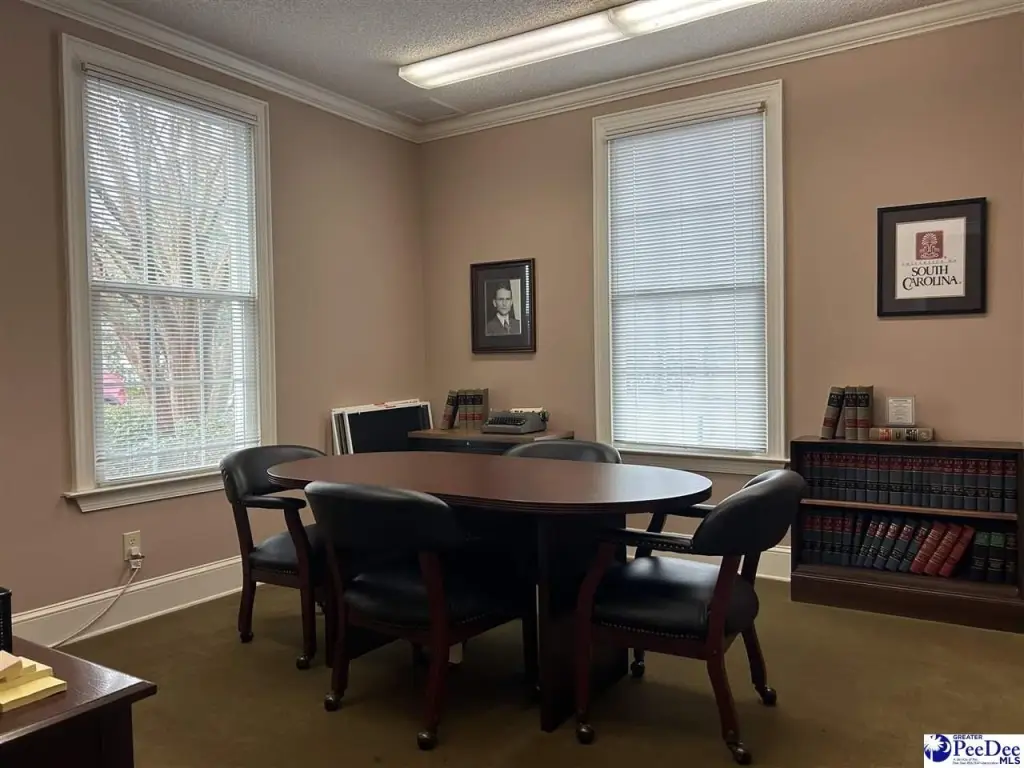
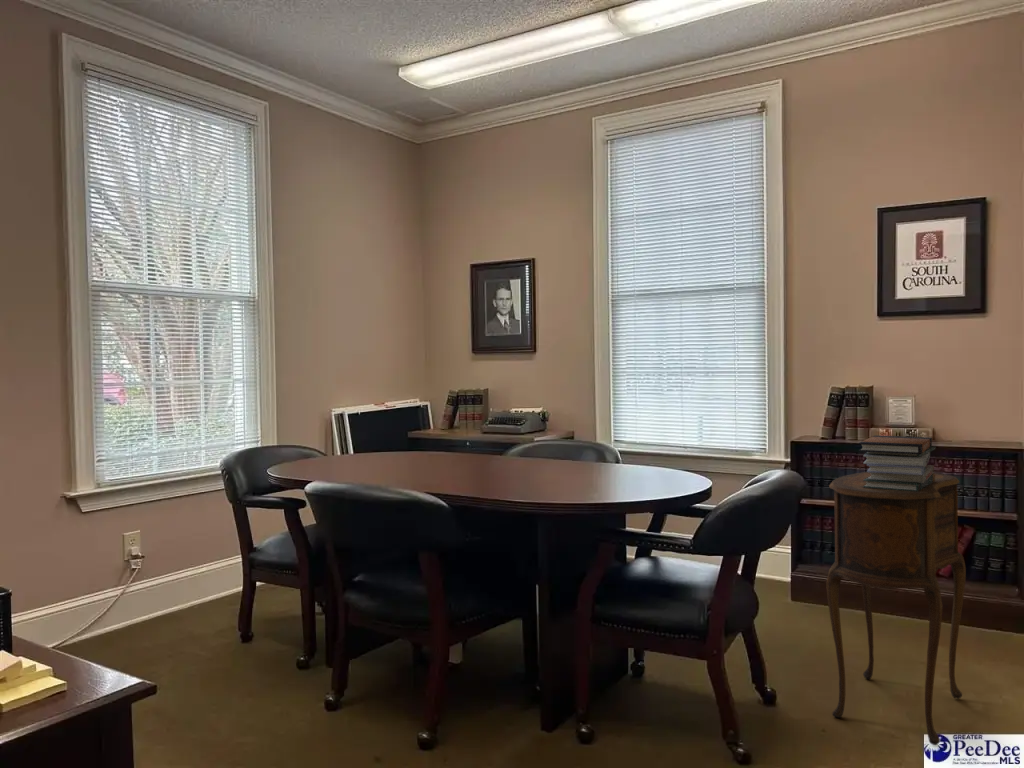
+ book stack (897, 462)
+ side table (893, 588)
